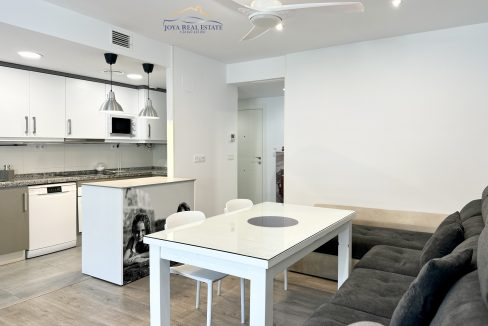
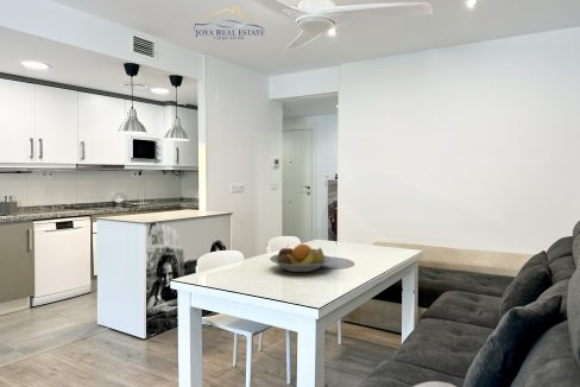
+ fruit bowl (300, 255)
